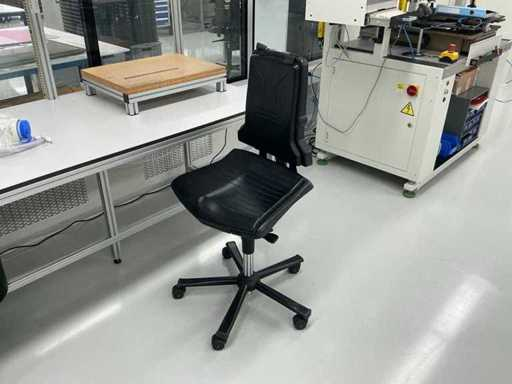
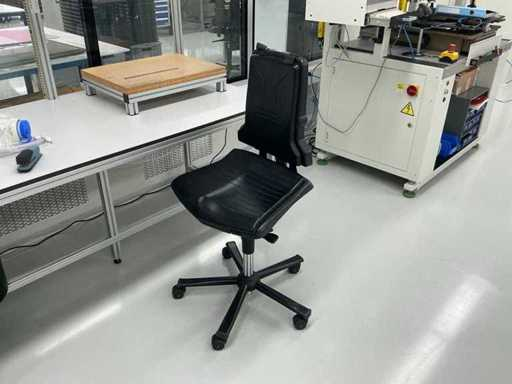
+ stapler (28, 156)
